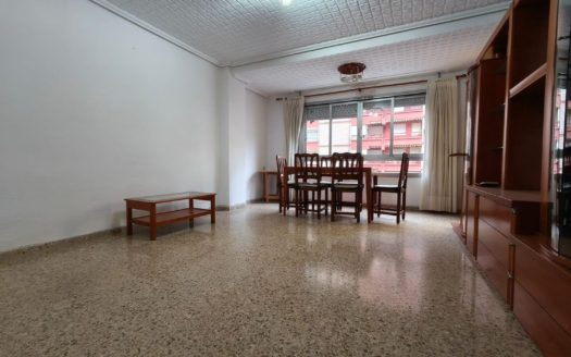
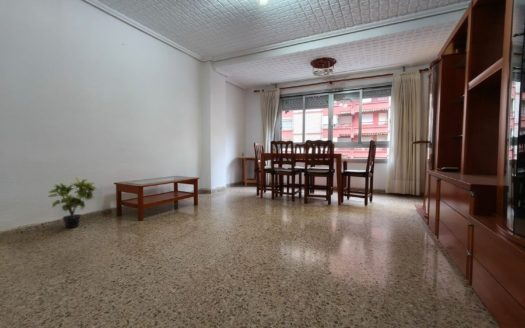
+ potted plant (75, 201)
